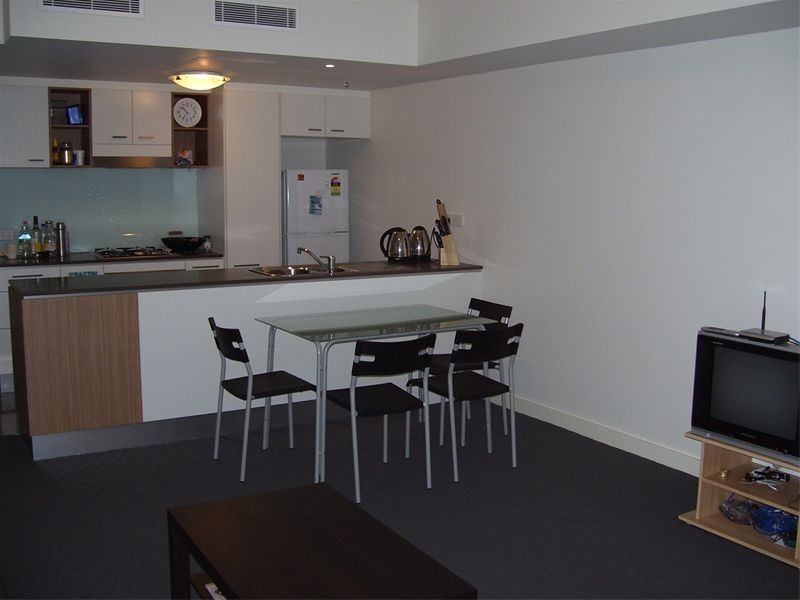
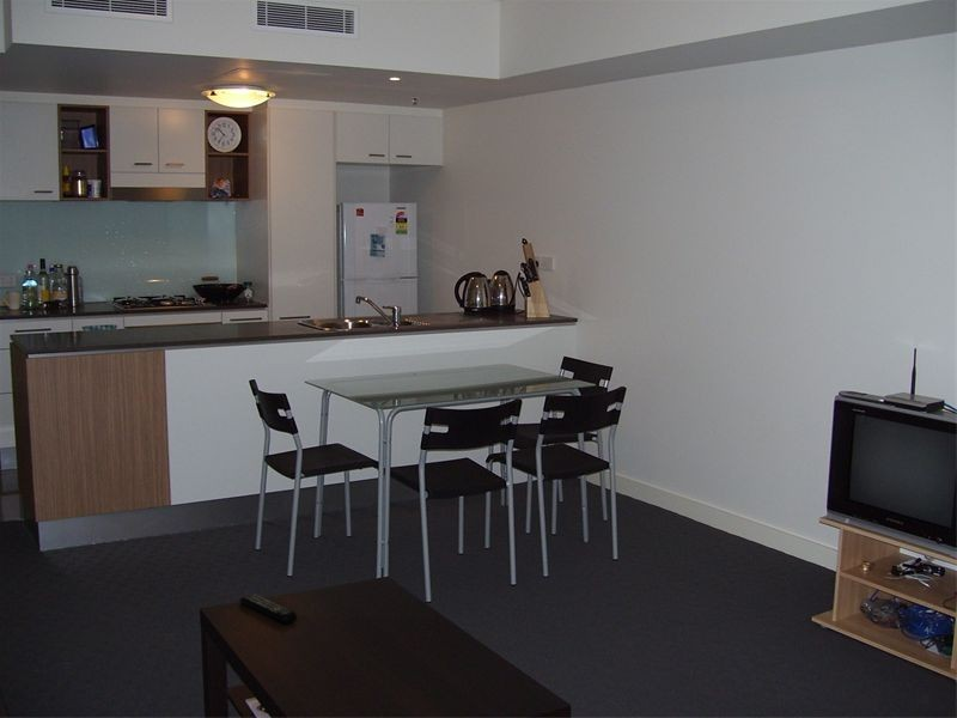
+ remote control (267, 608)
